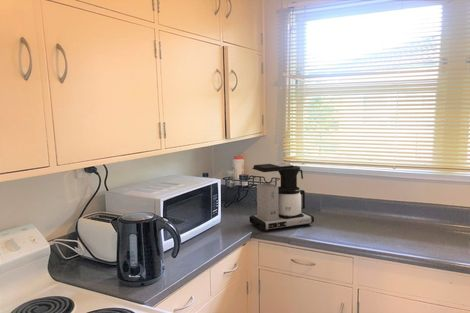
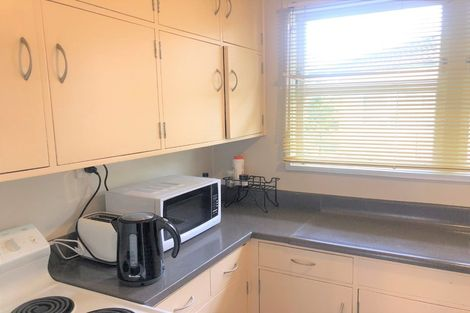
- coffee maker (281, 195)
